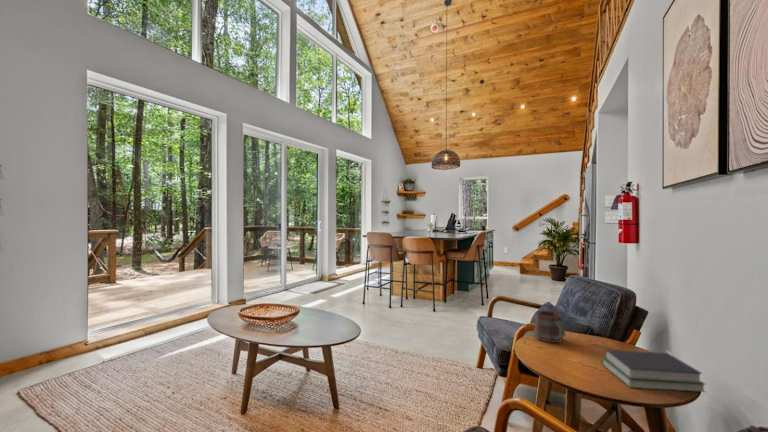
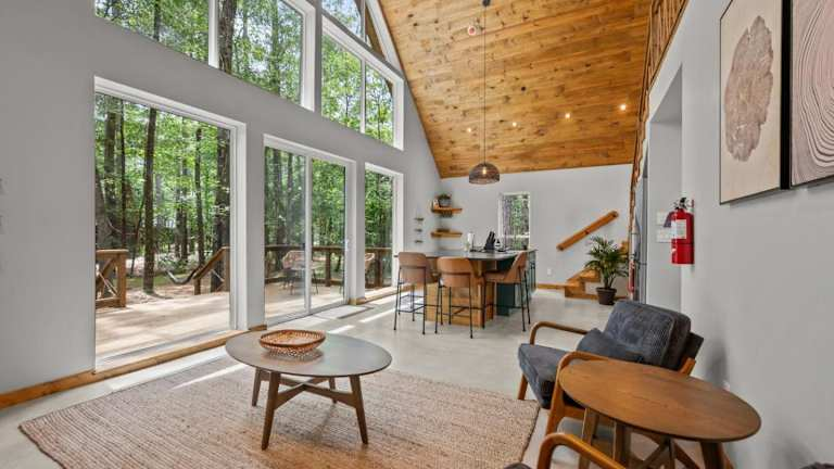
- book (649, 368)
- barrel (551, 327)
